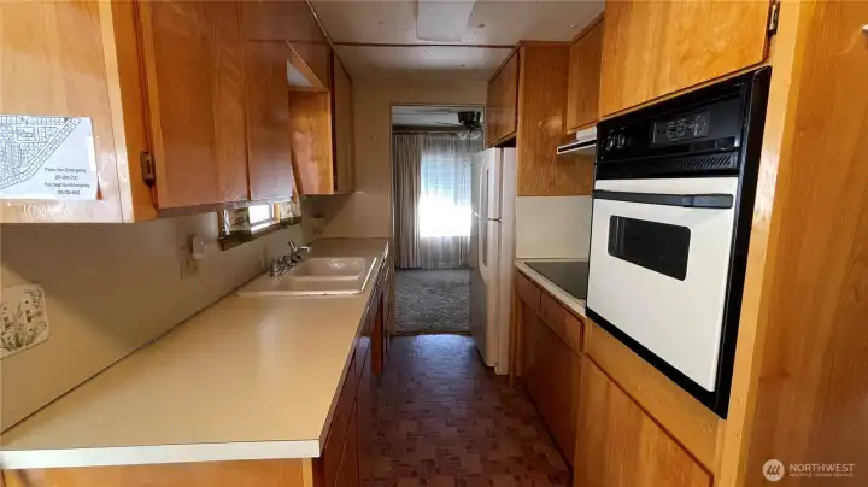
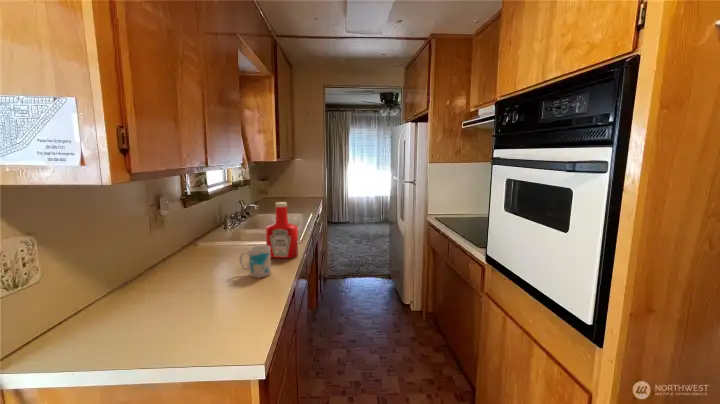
+ mug (255, 261)
+ soap bottle (281, 229)
